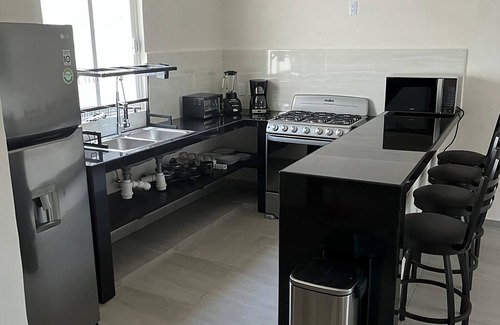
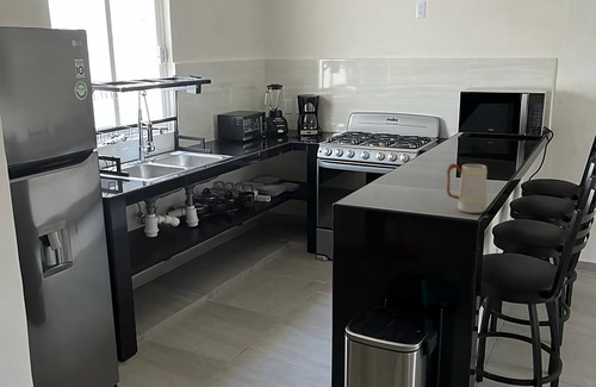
+ mug (466, 187)
